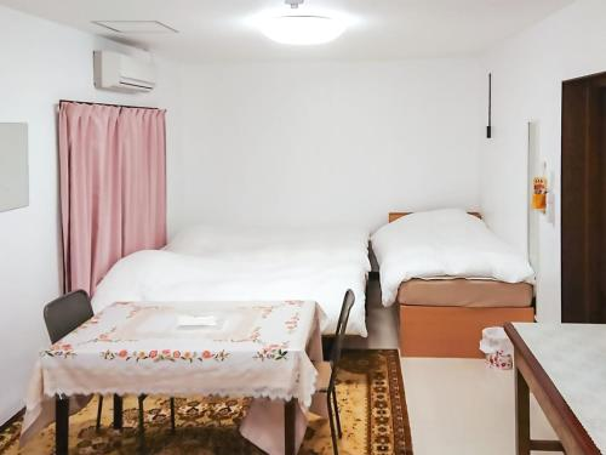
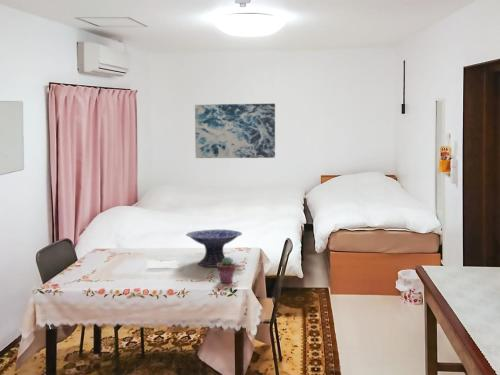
+ potted succulent (226, 269)
+ decorative bowl (214, 248)
+ wall art (235, 131)
